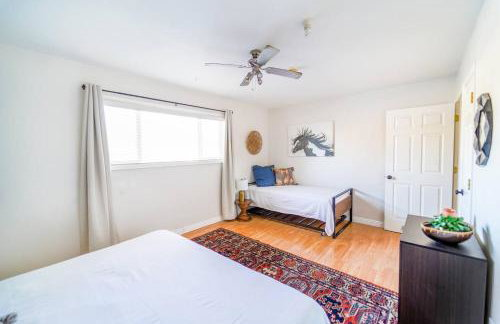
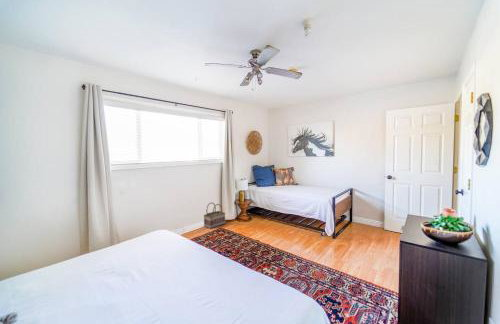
+ basket (214, 214)
